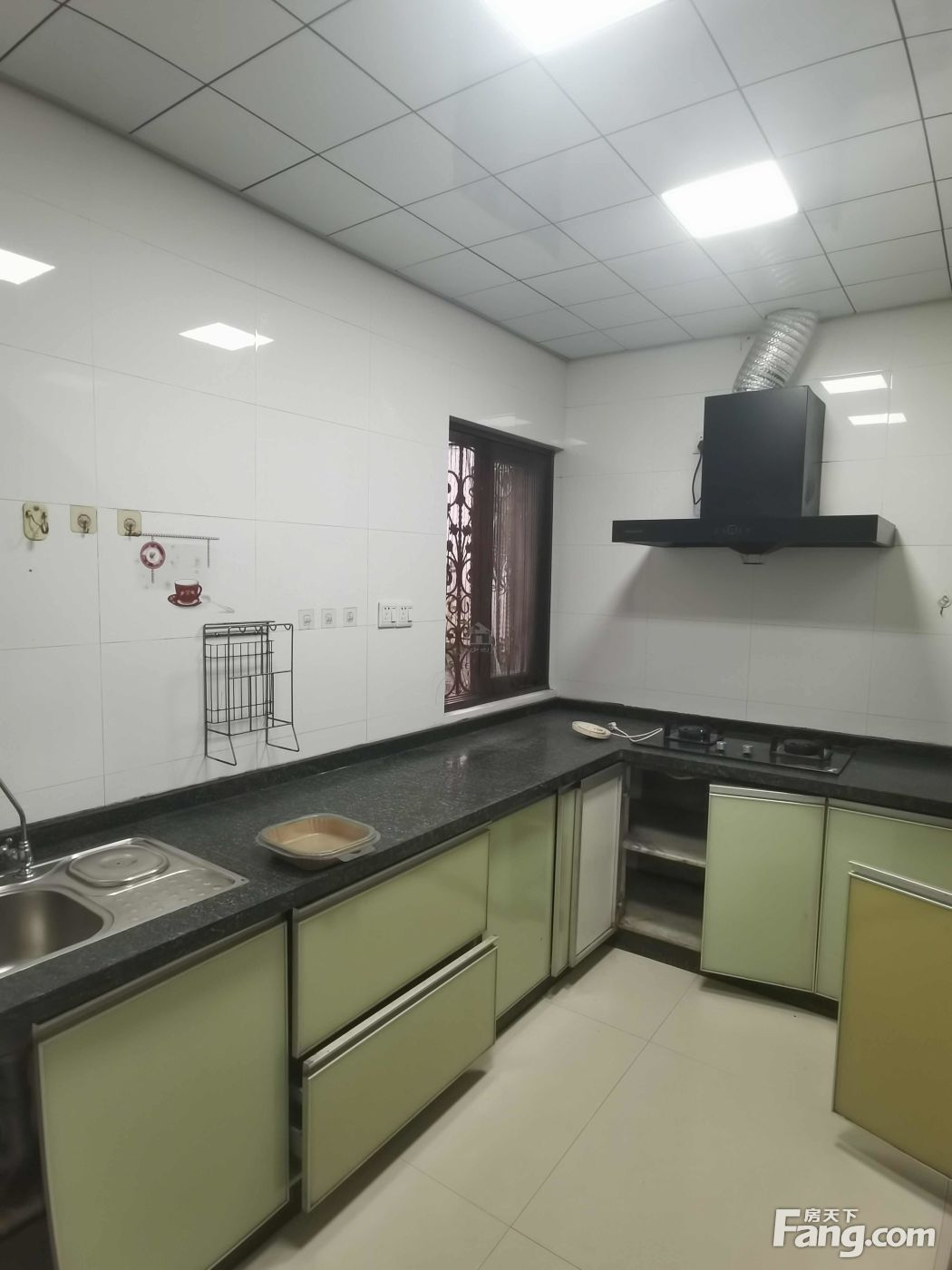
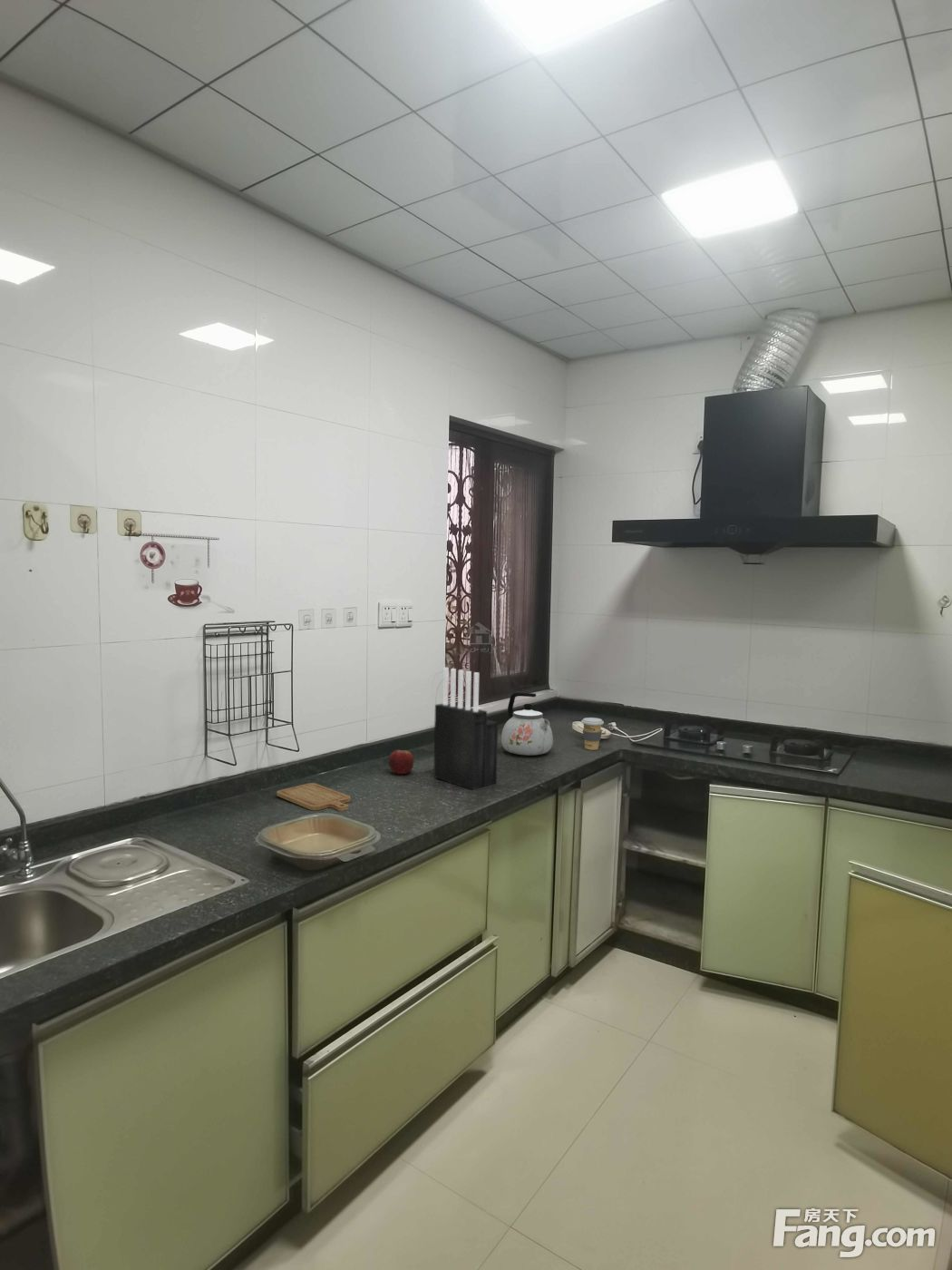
+ chopping board (318, 797)
+ coffee cup (592, 734)
+ fruit (401, 761)
+ kettle (528, 722)
+ knife block (468, 725)
